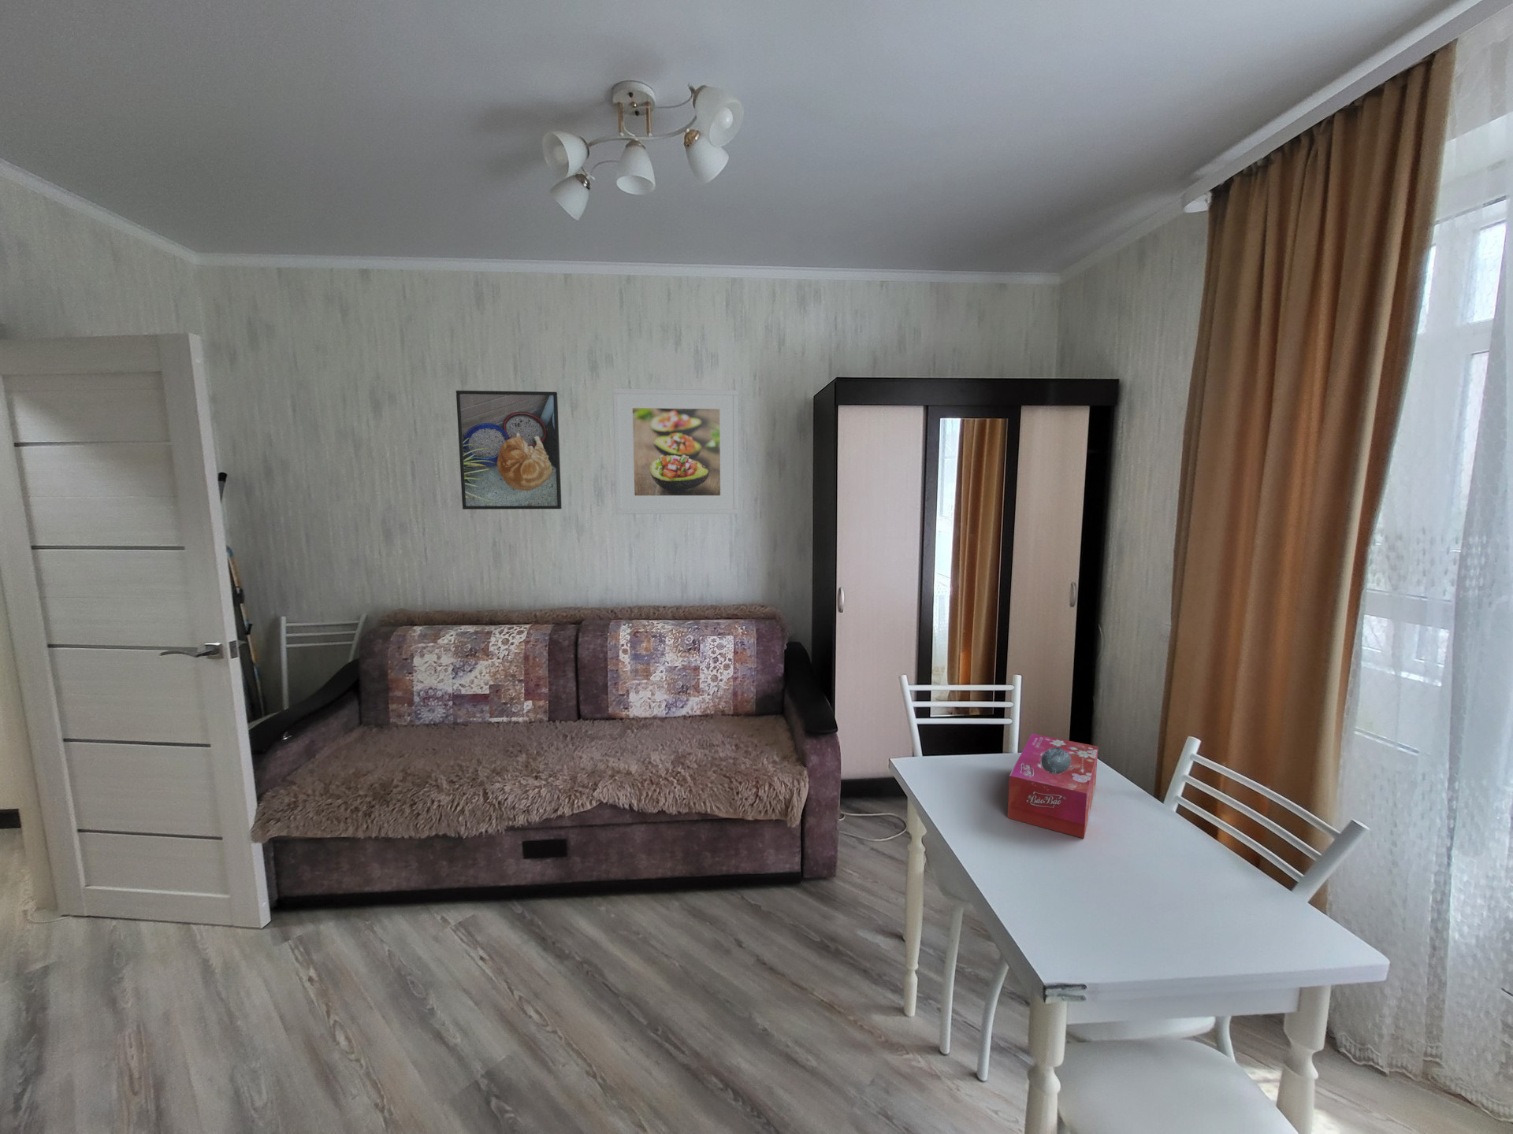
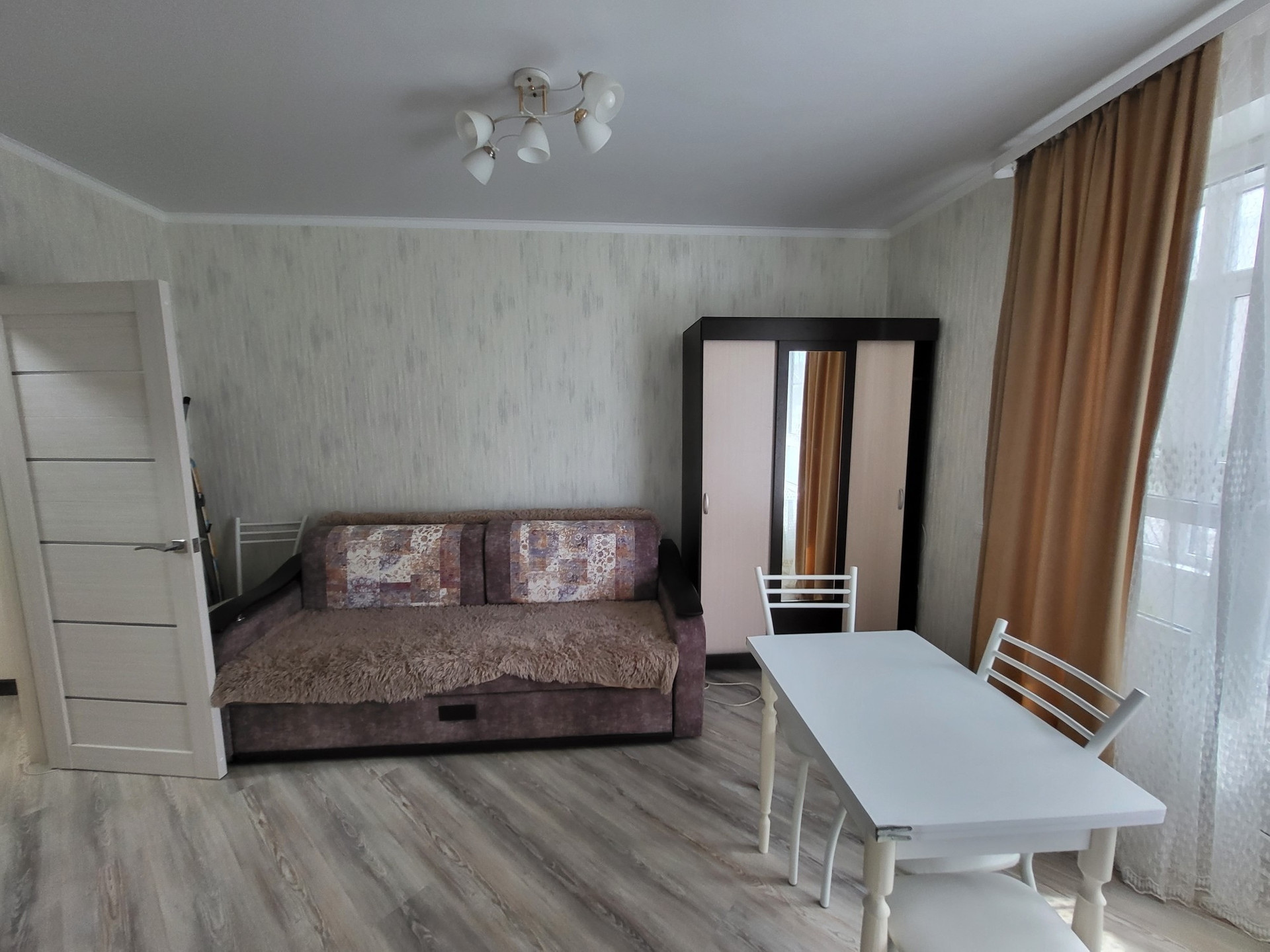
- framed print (510, 450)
- tissue box (1054, 779)
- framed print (677, 451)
